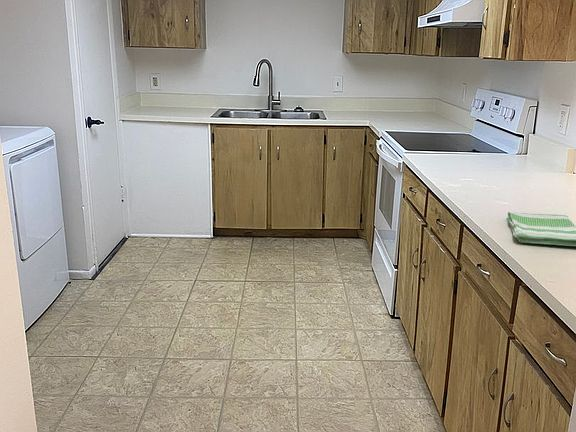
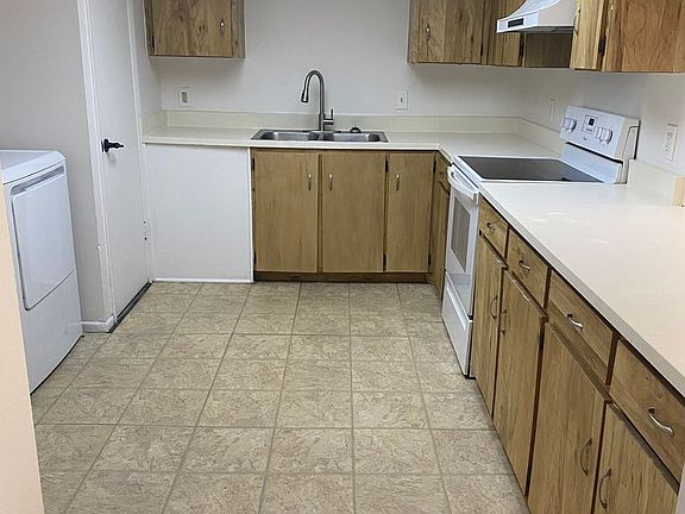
- dish towel (544, 227)
